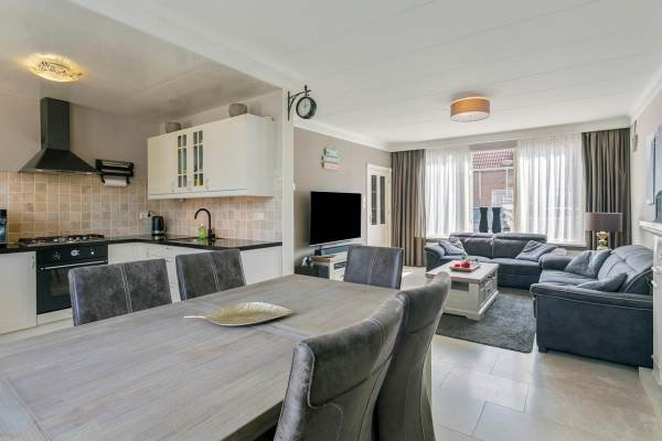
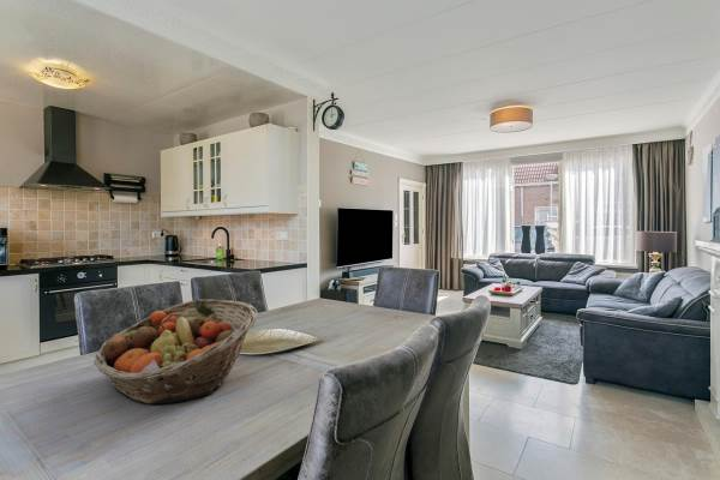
+ fruit basket (180, 343)
